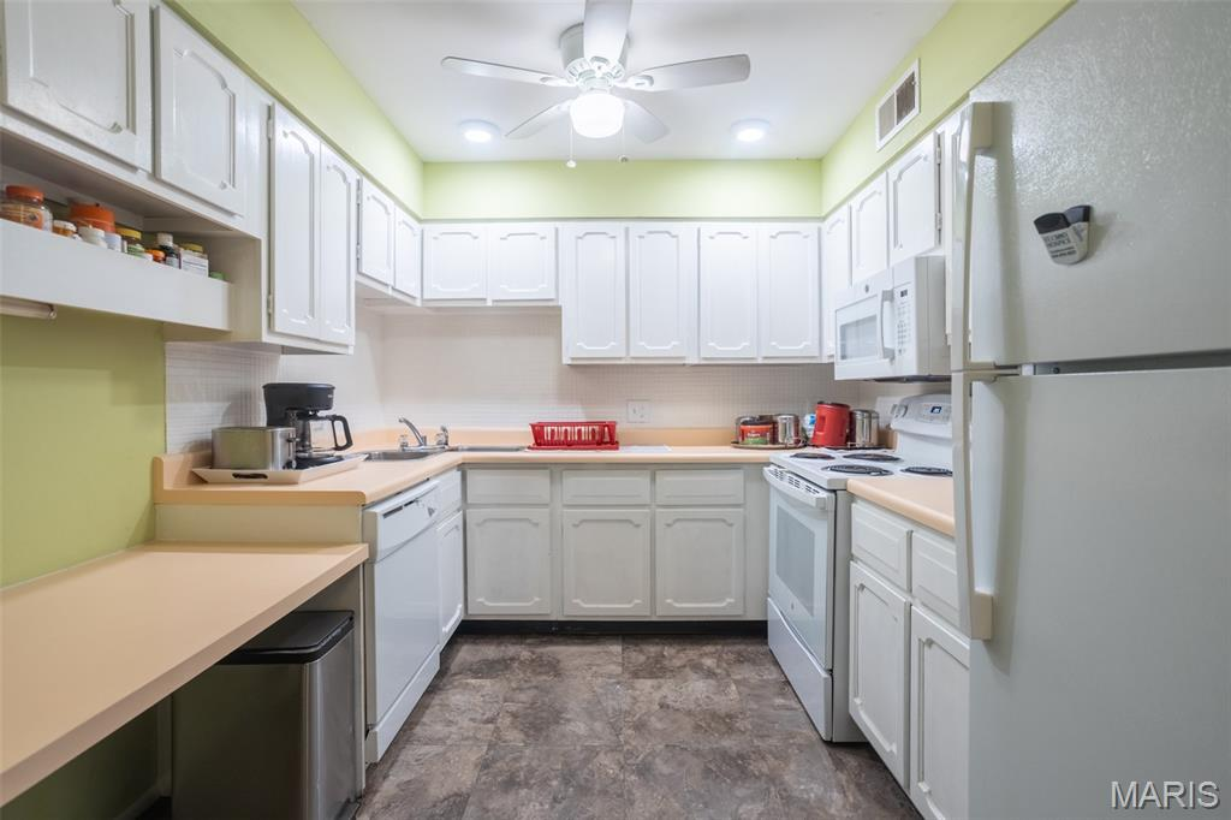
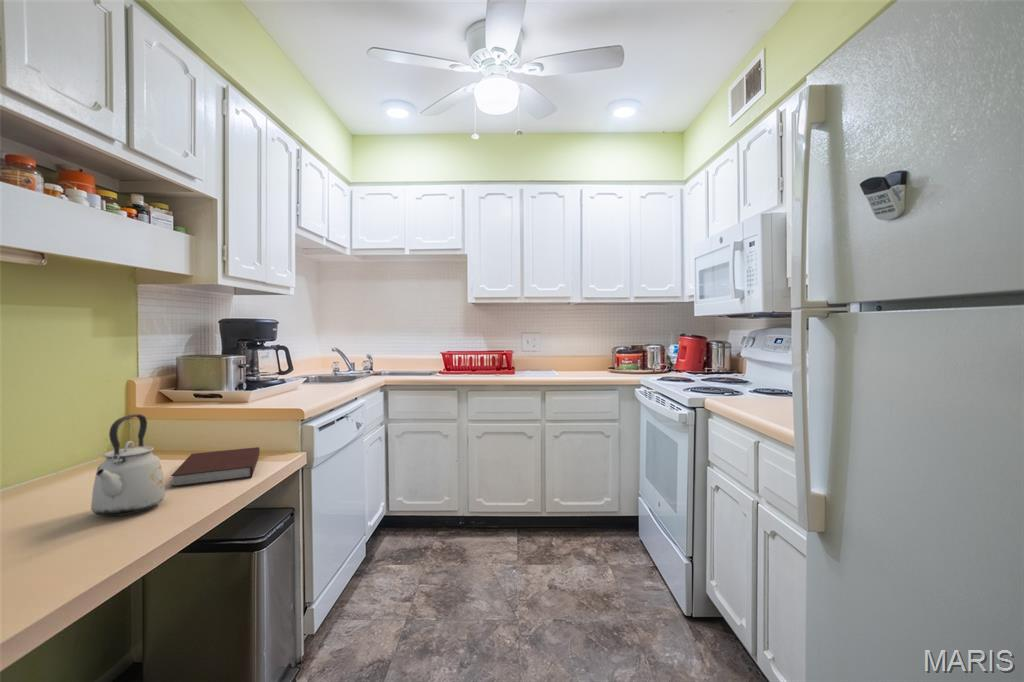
+ kettle (123, 465)
+ notebook (220, 464)
